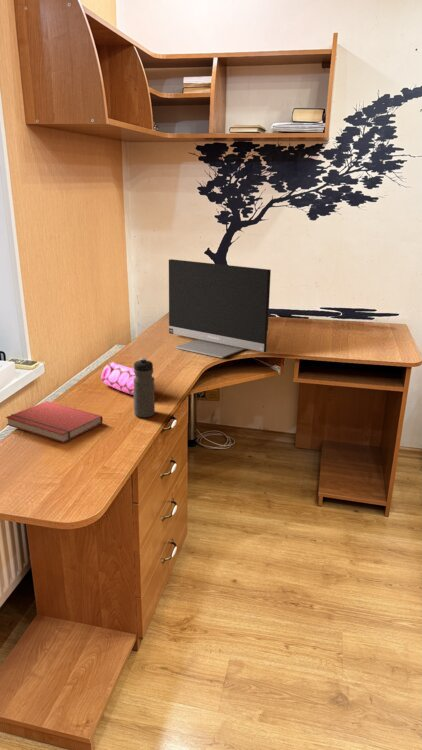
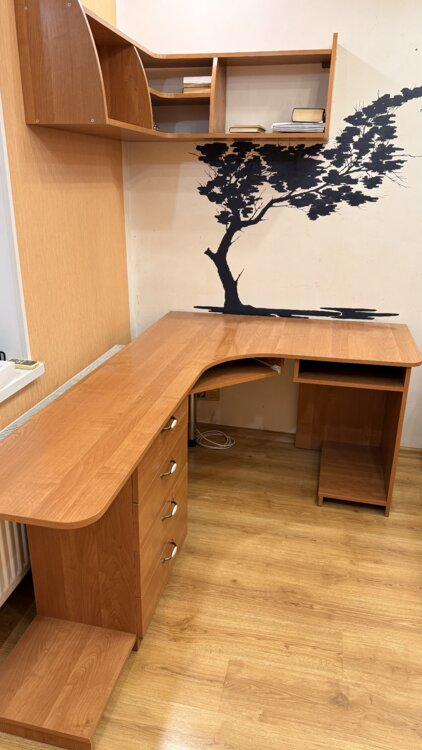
- pencil case (126, 378)
- water bottle (143, 386)
- book (54, 420)
- monitor (216, 306)
